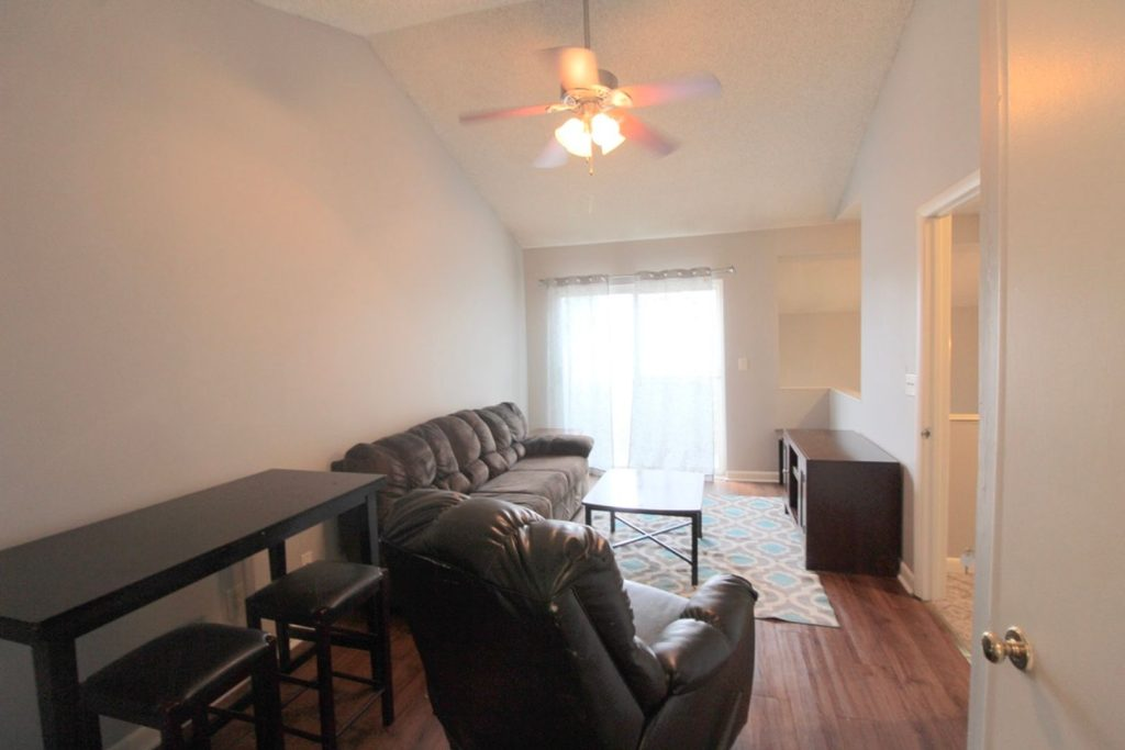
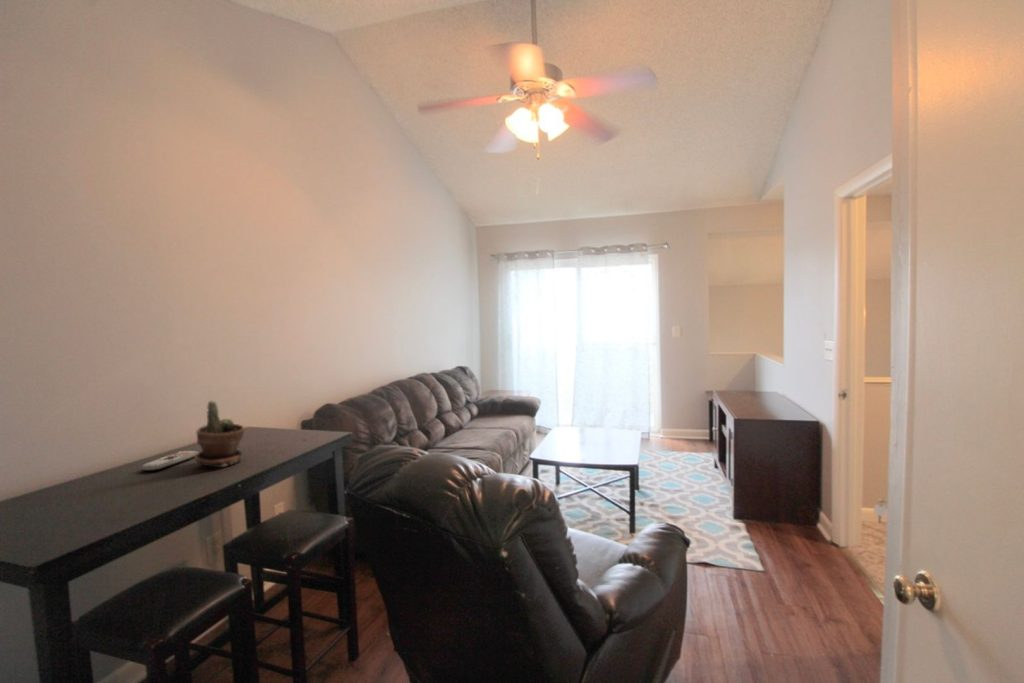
+ potted plant (219, 431)
+ remote control (170, 460)
